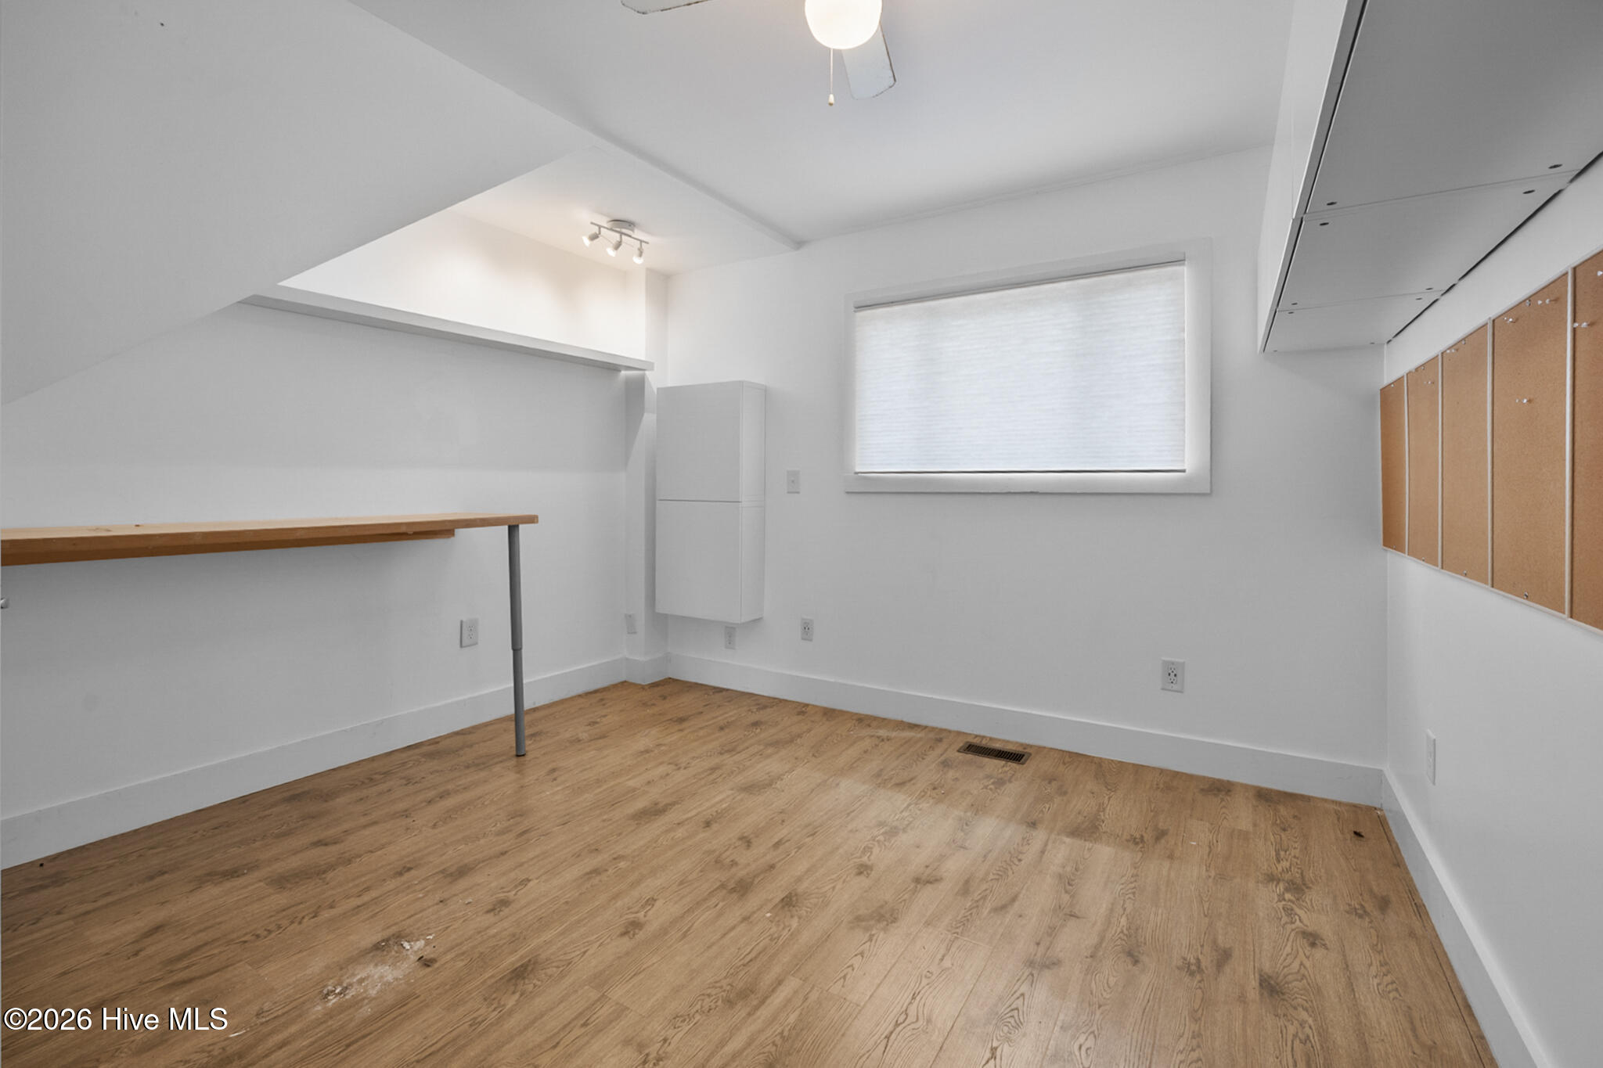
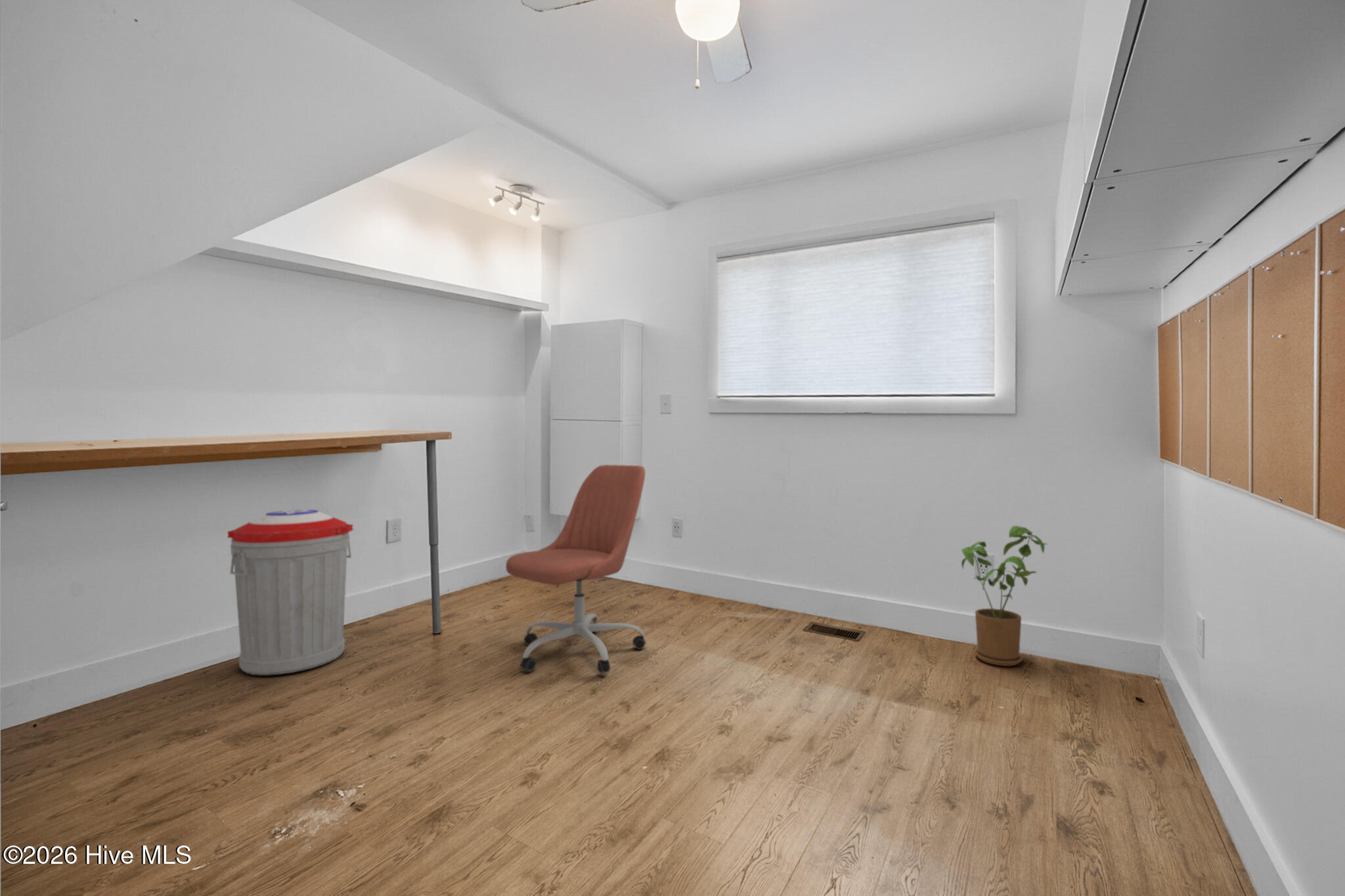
+ office chair (577, 560)
+ trash can (293, 585)
+ house plant (1002, 593)
